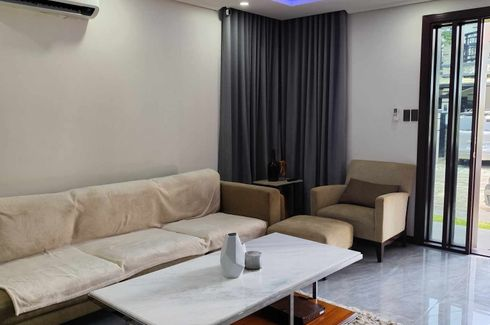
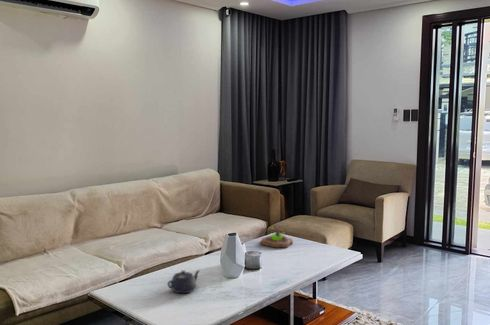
+ succulent planter (276, 234)
+ teapot (184, 280)
